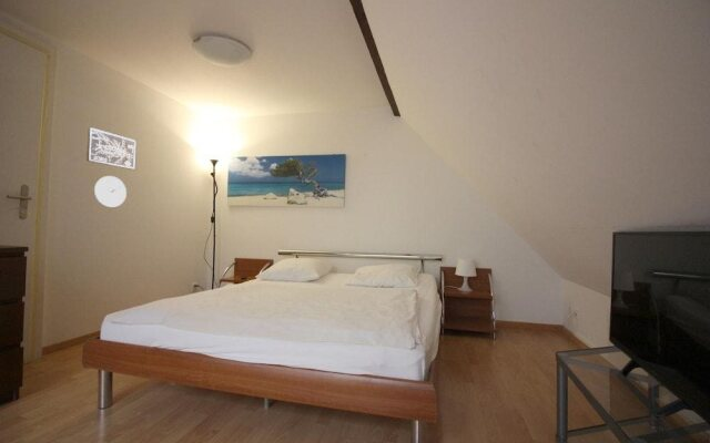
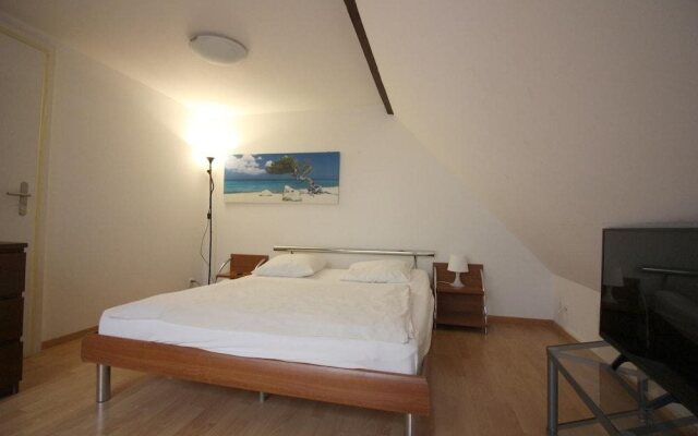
- wall art (113, 150)
- wall clock (111, 192)
